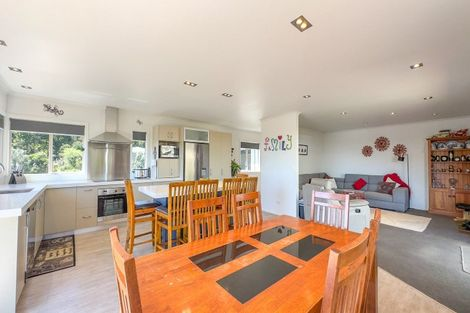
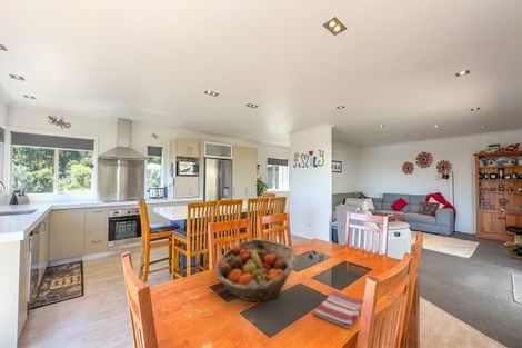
+ fruit basket (254, 267)
+ dish towel (340, 307)
